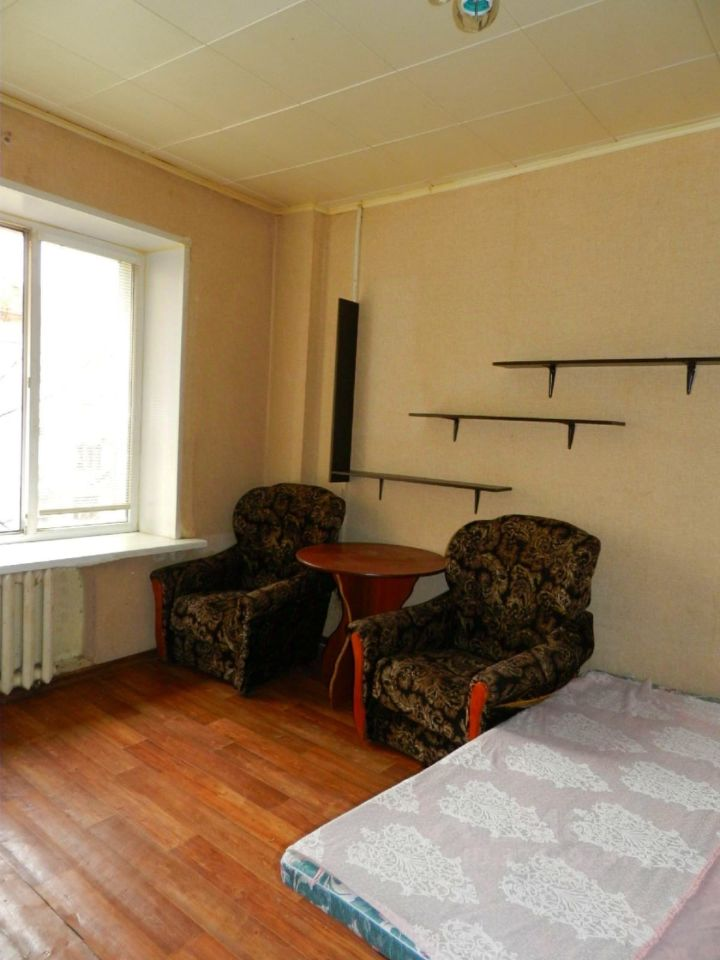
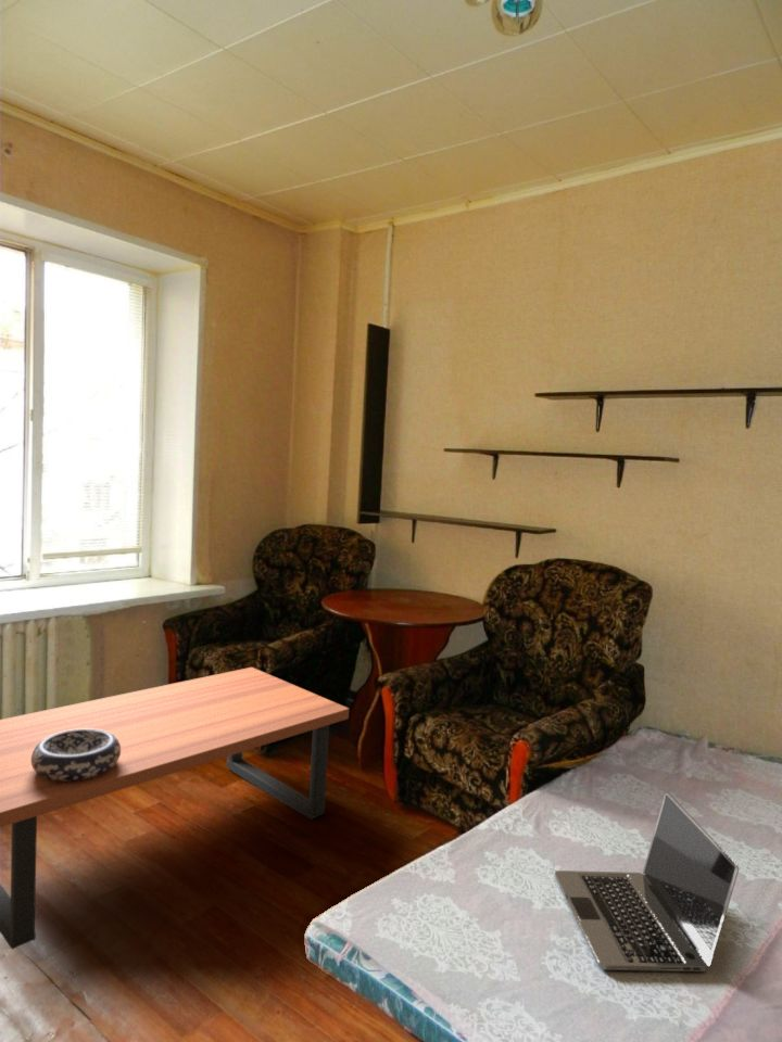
+ decorative bowl (76, 753)
+ laptop (636, 873)
+ coffee table (154, 778)
